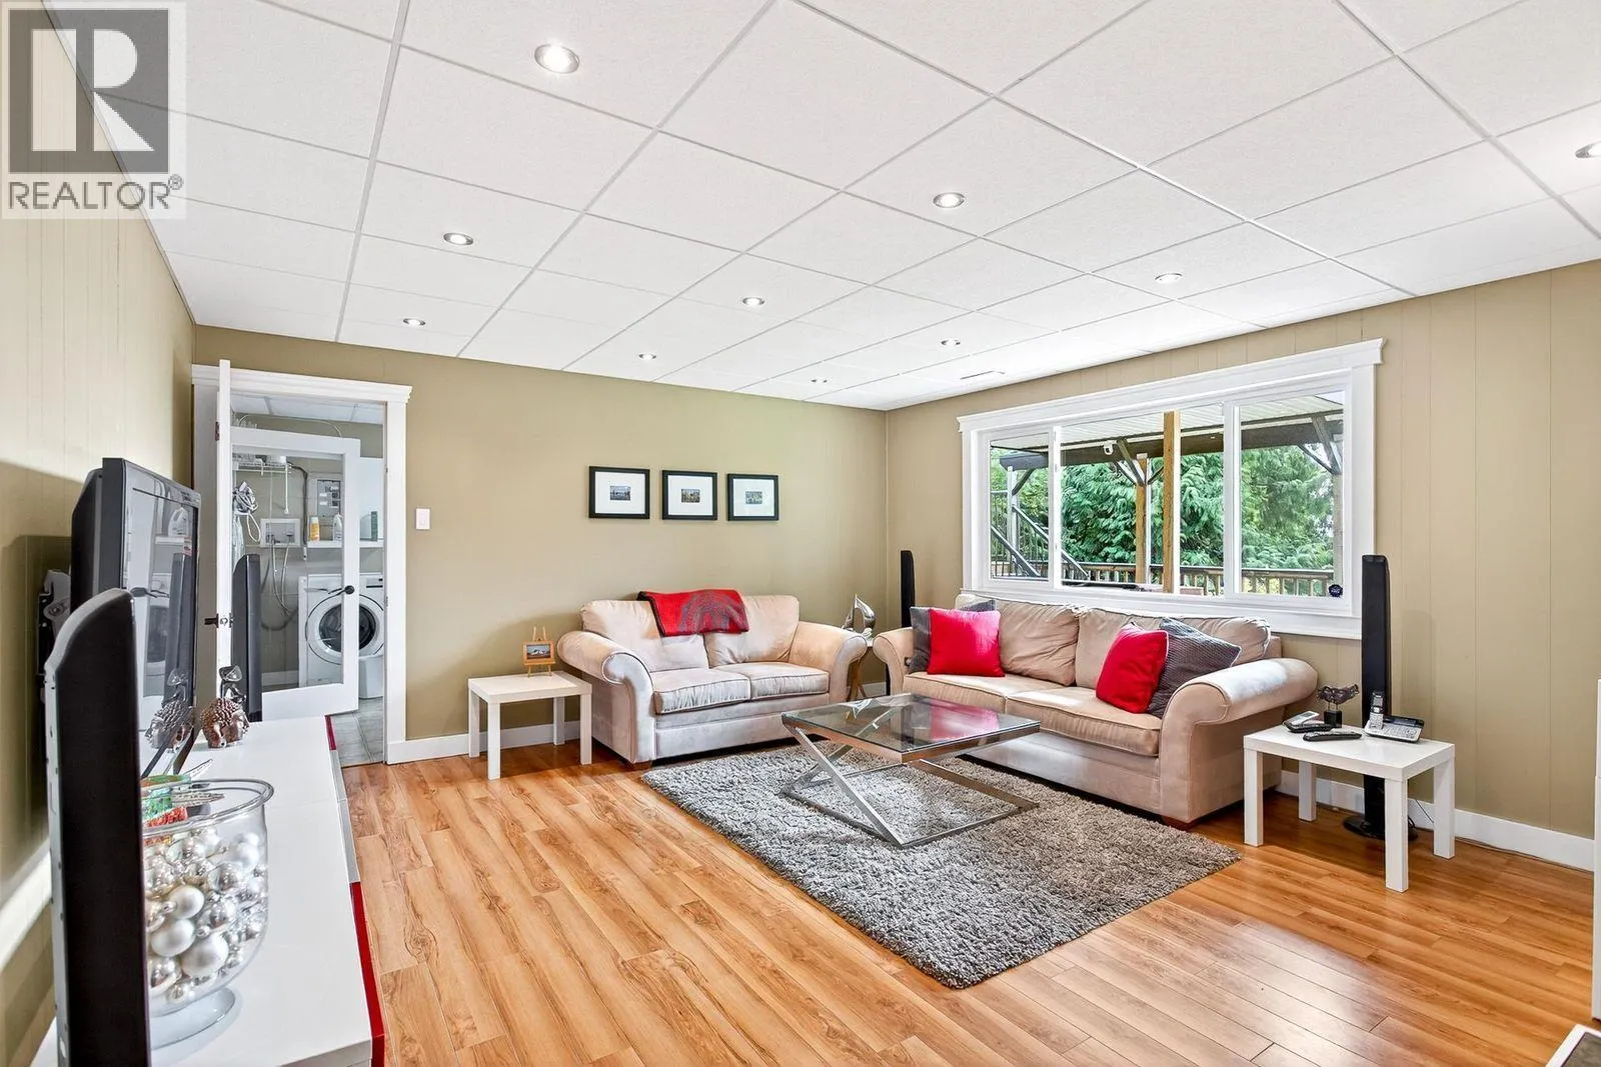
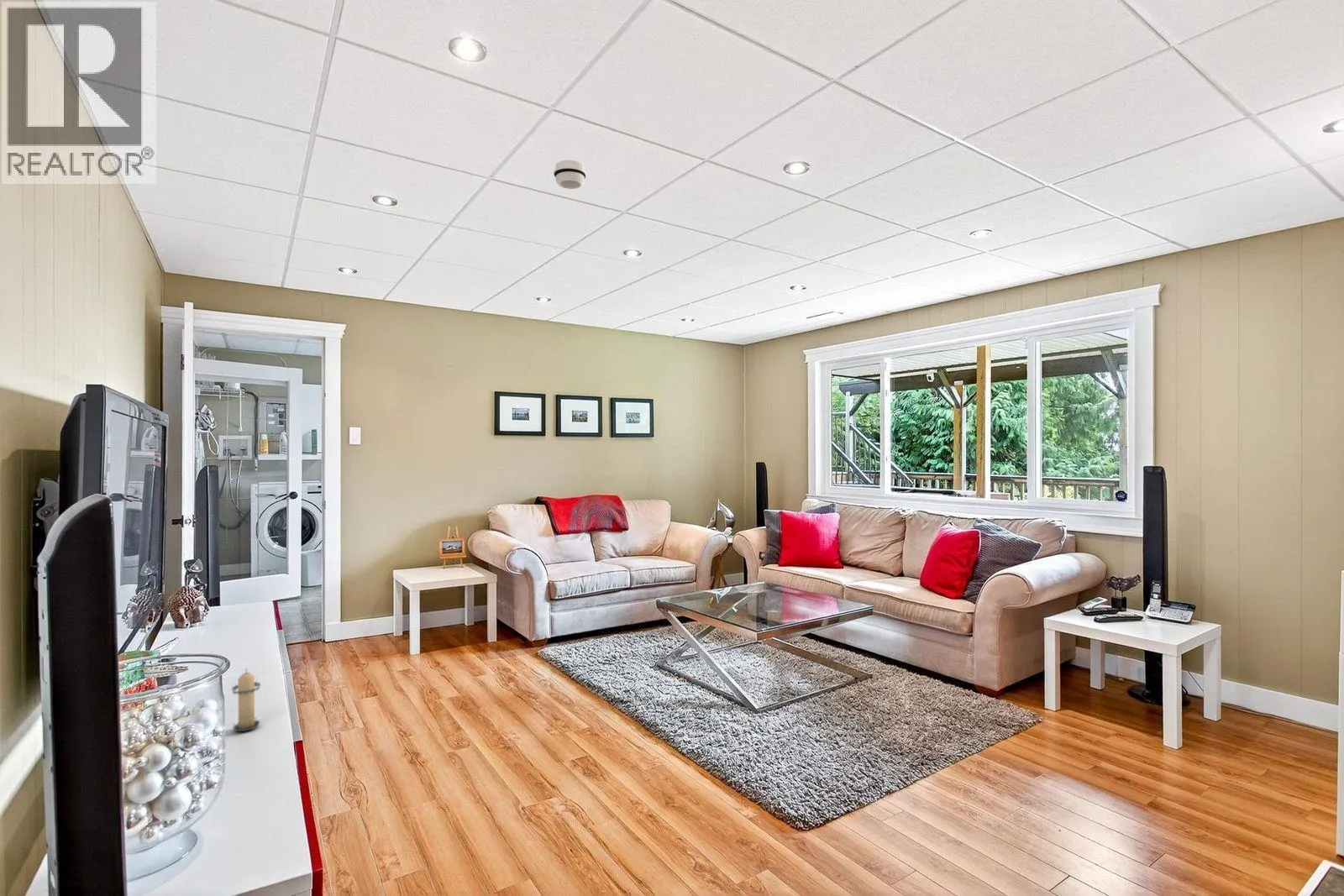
+ smoke detector (570, 175)
+ candle (246, 698)
